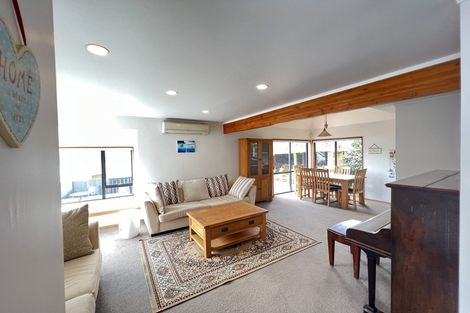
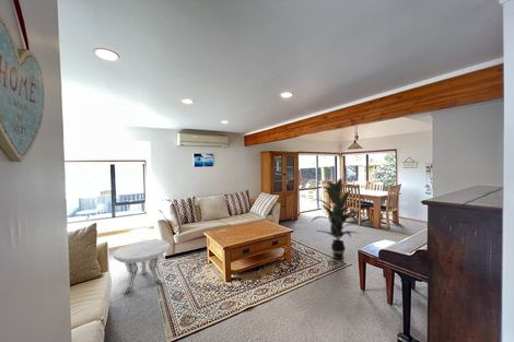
+ side table (143, 264)
+ indoor plant (337, 217)
